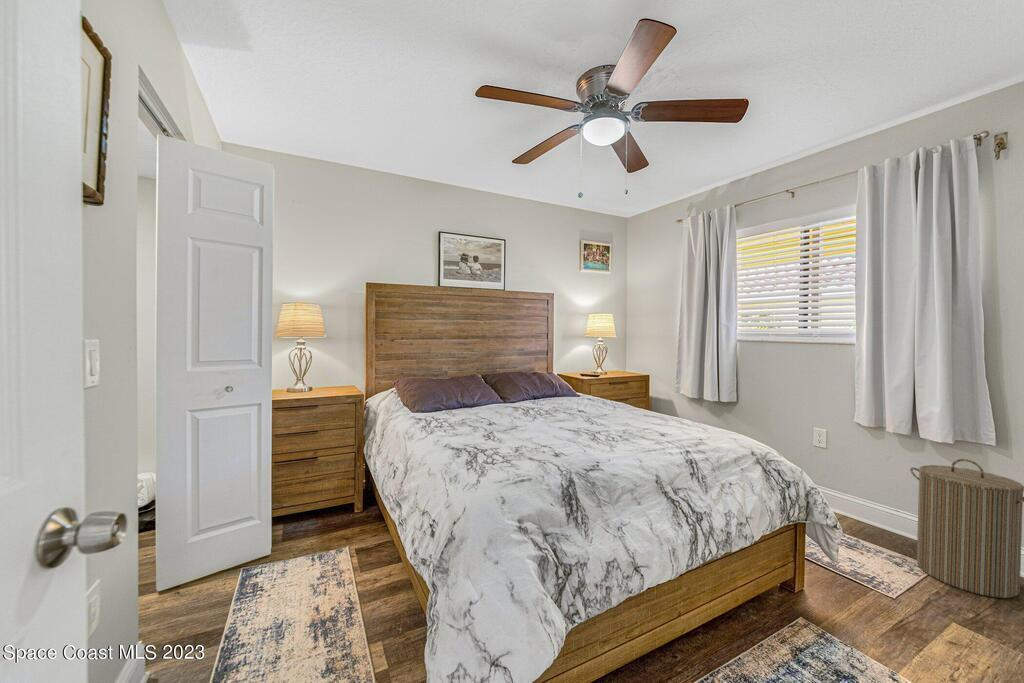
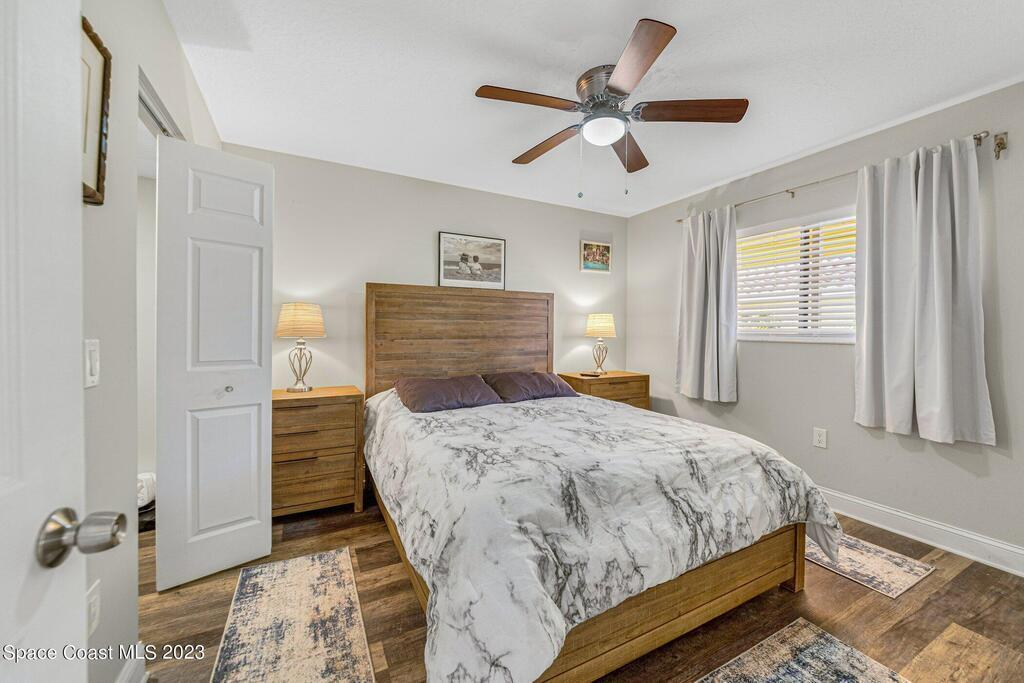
- laundry hamper (967, 518)
